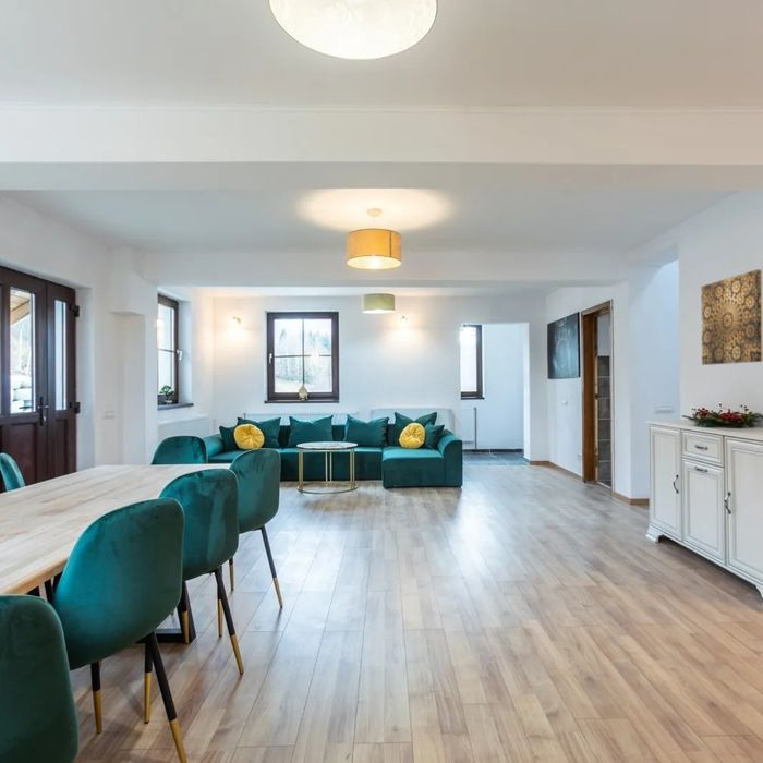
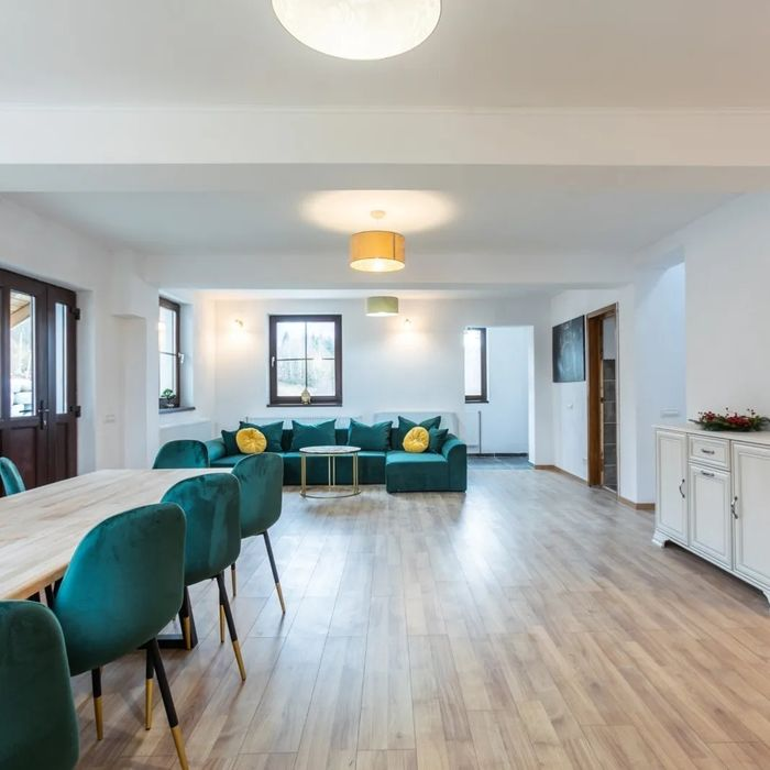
- wall art (729, 320)
